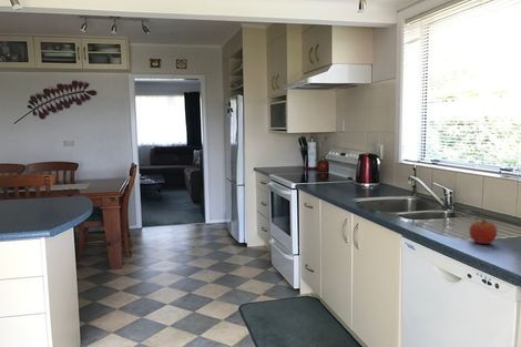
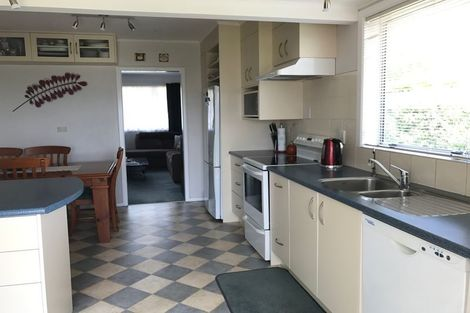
- fruit (482, 229)
